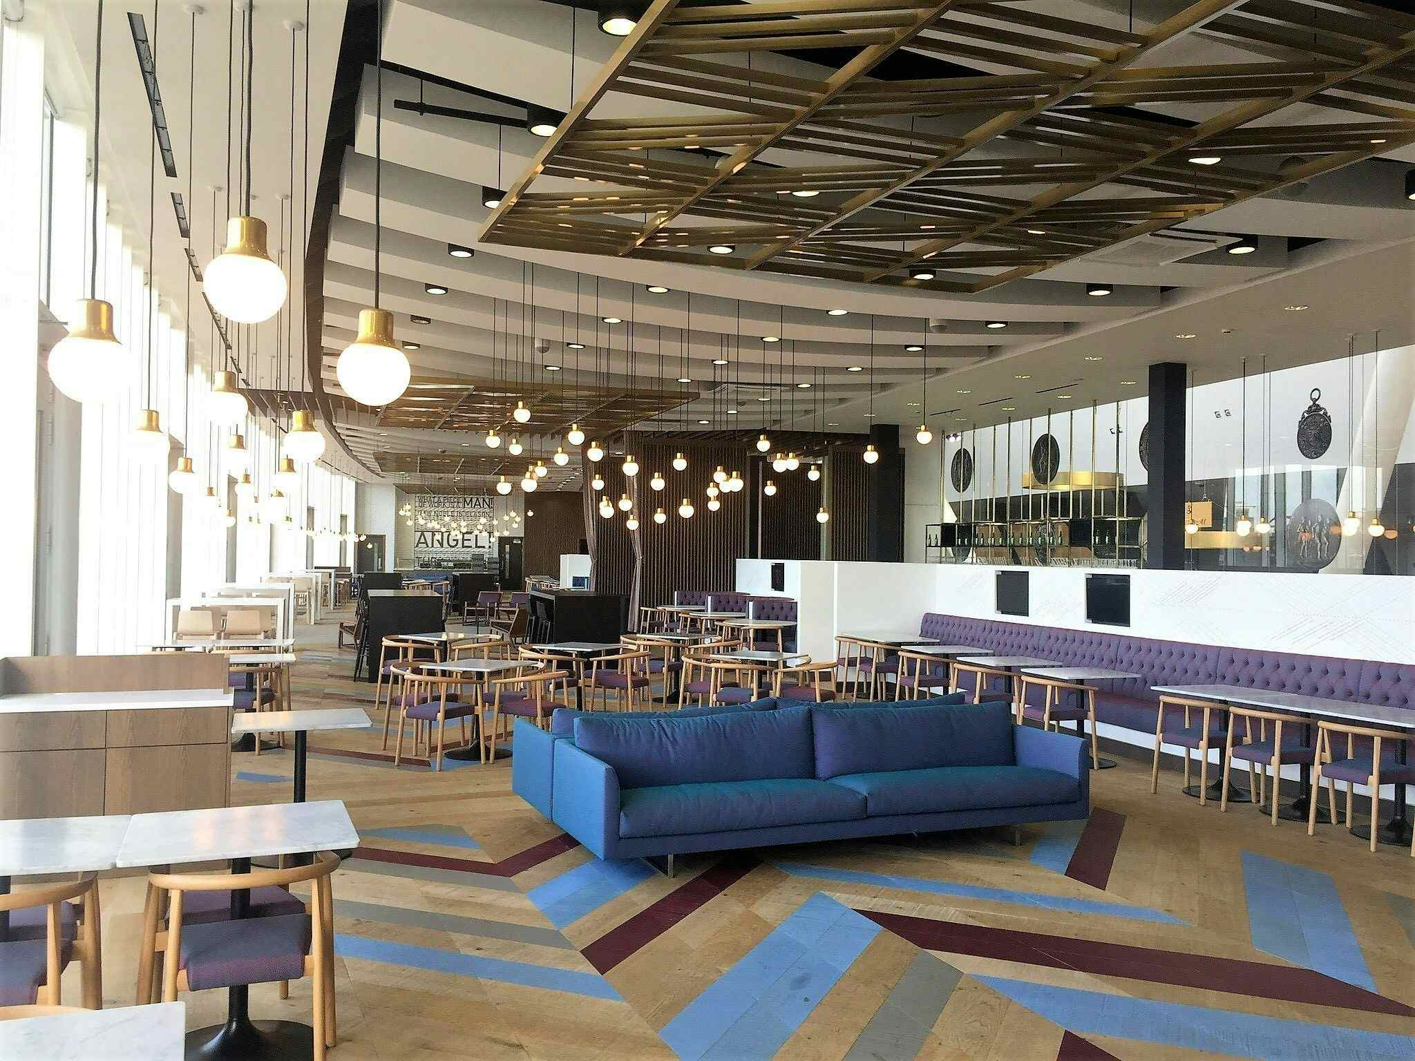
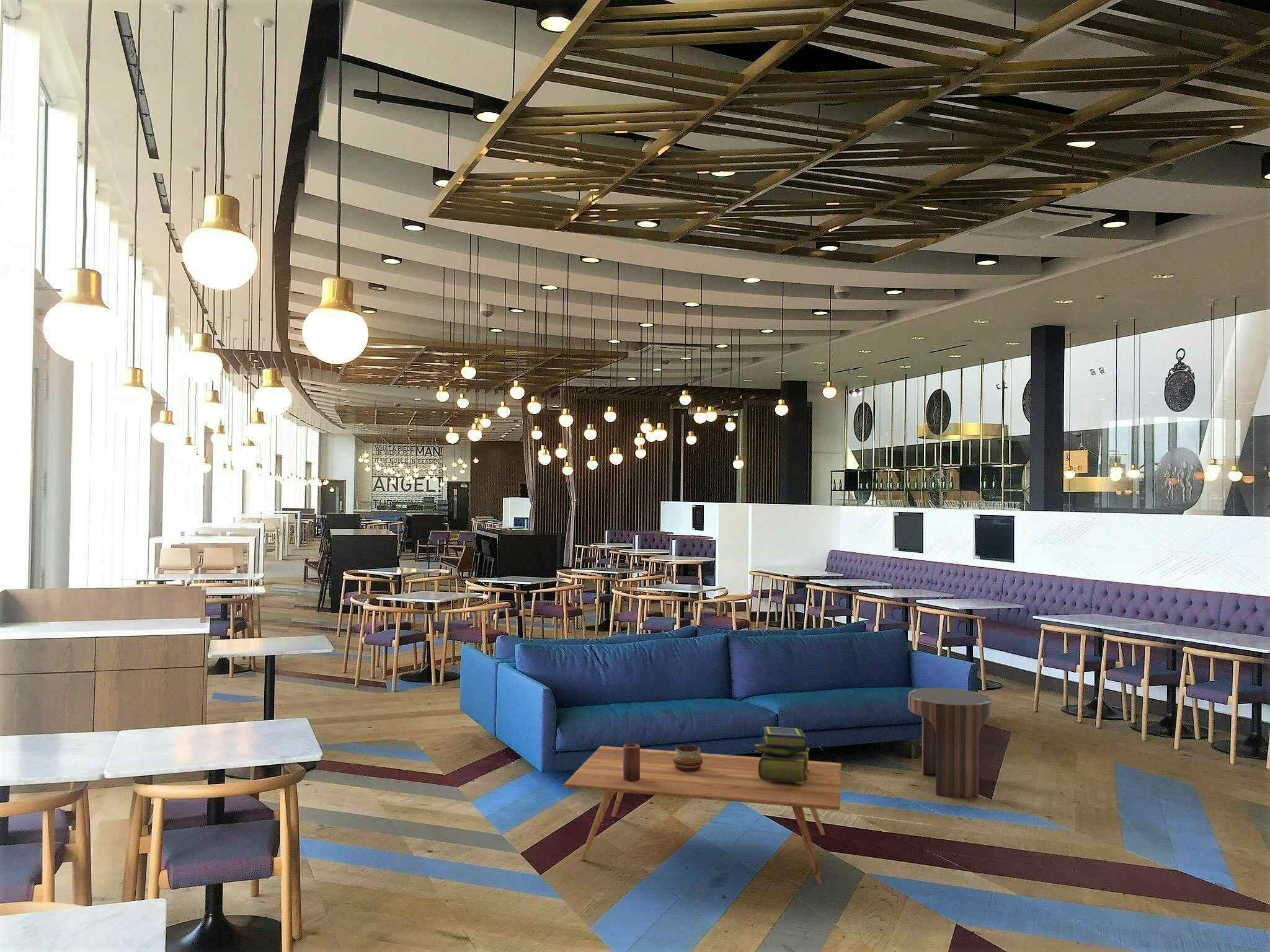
+ candle (631, 762)
+ decorative bowl (688, 757)
+ stack of books (783, 752)
+ coffee table (708, 799)
+ side table (949, 740)
